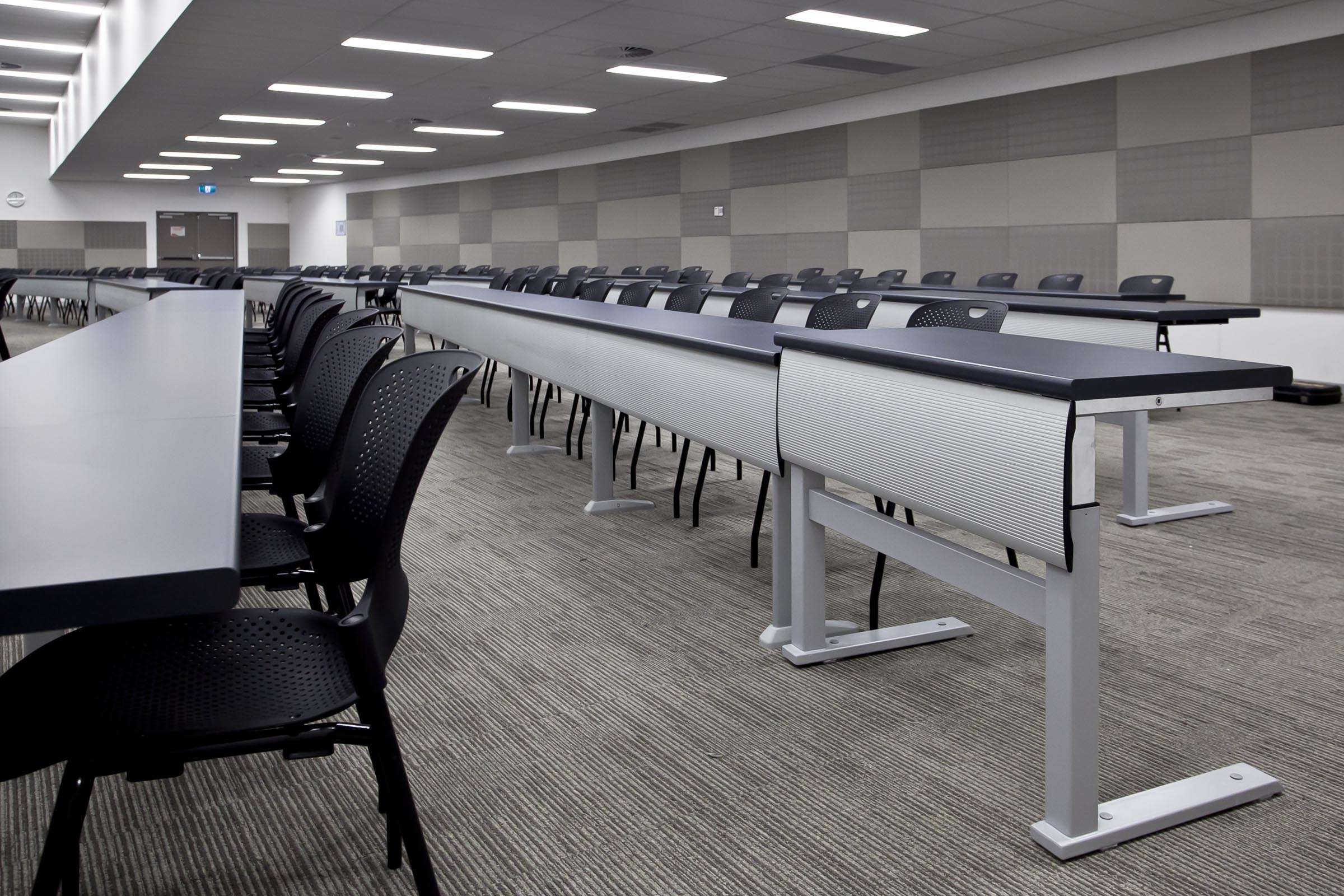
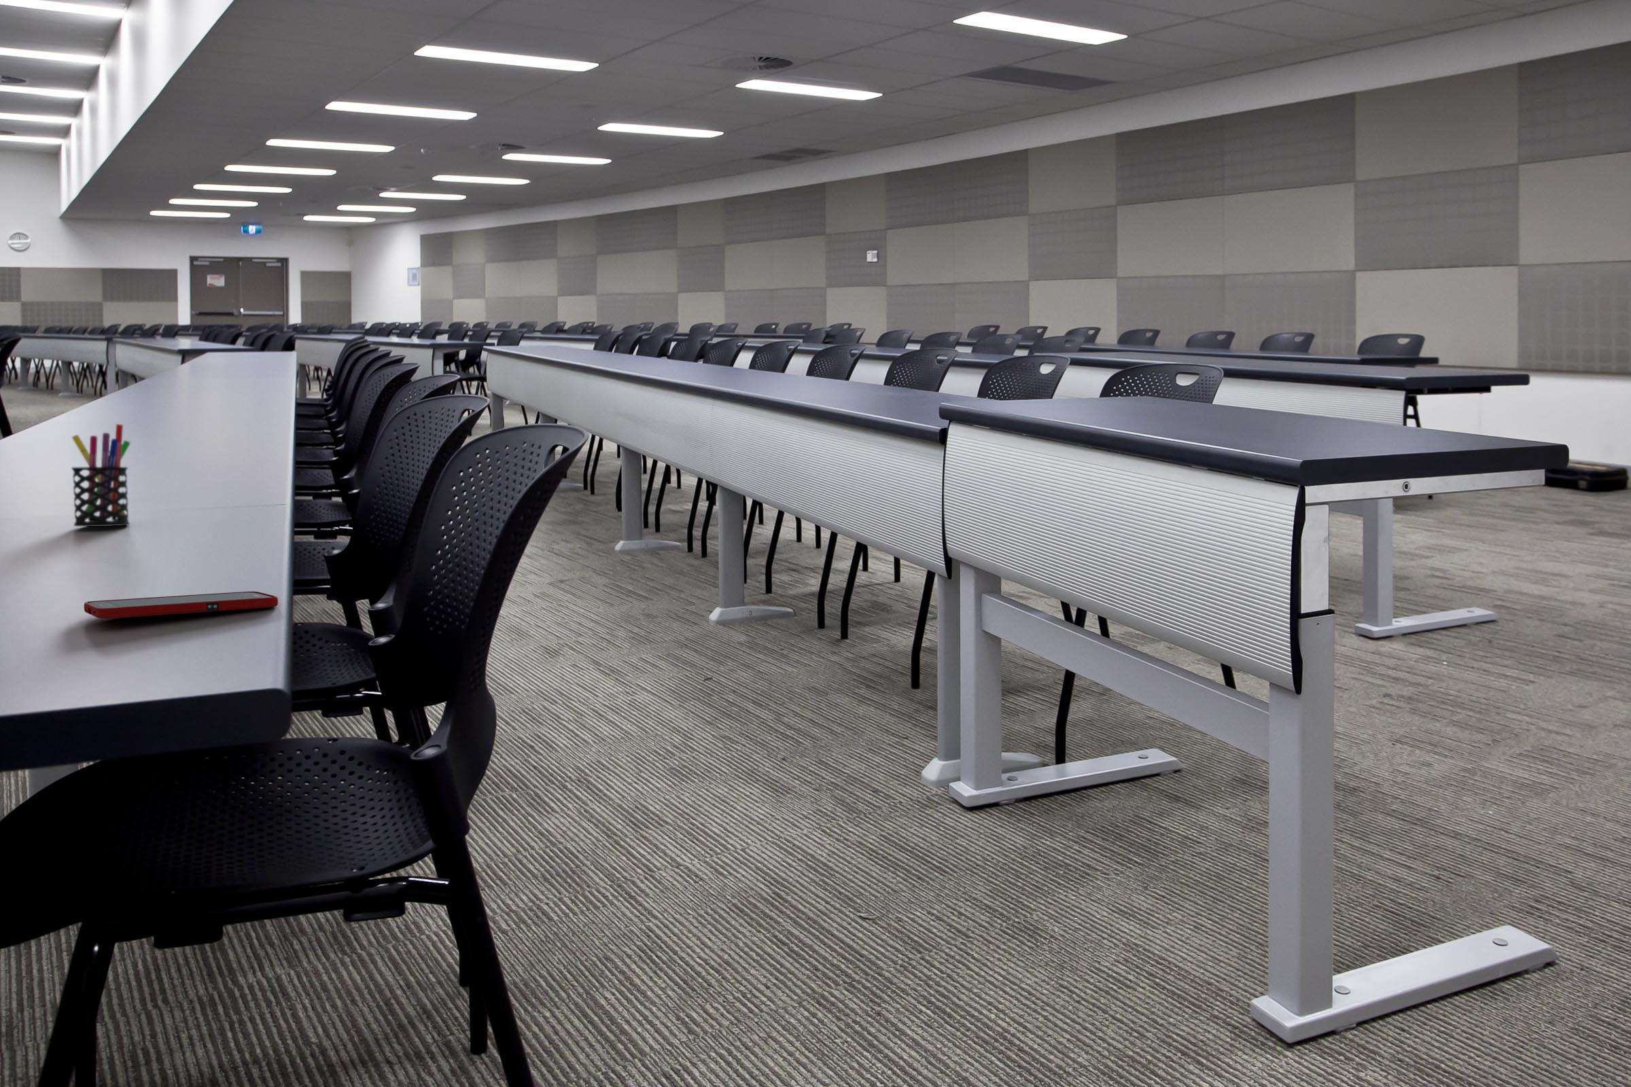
+ cell phone (183, 604)
+ pen holder (107, 474)
